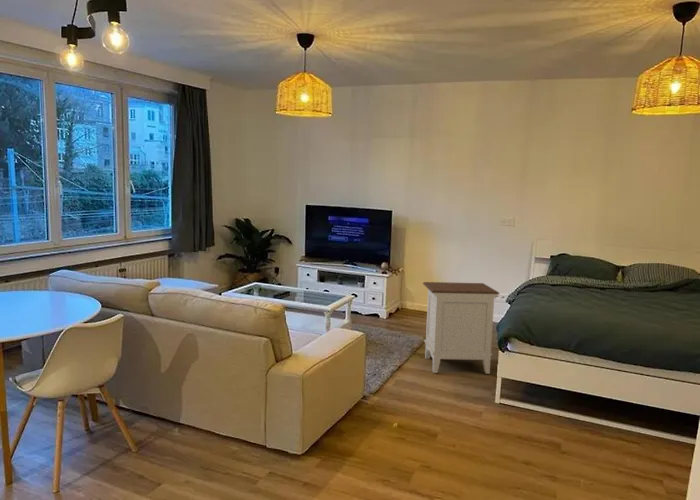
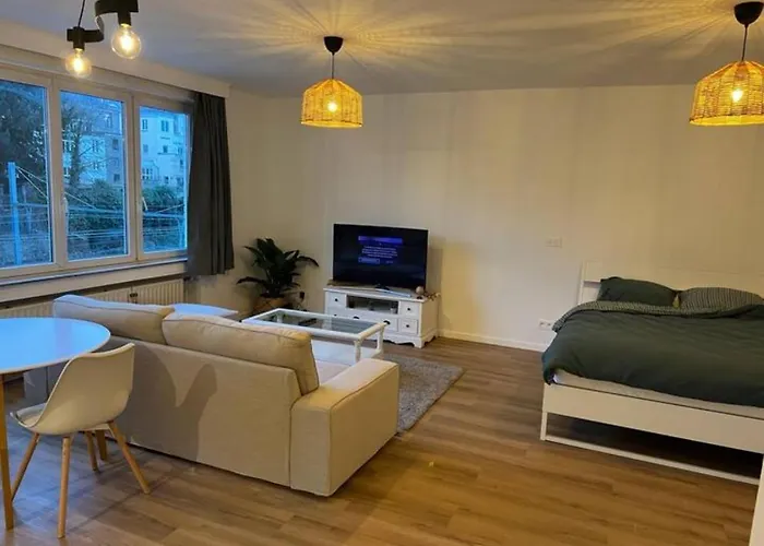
- nightstand (457, 326)
